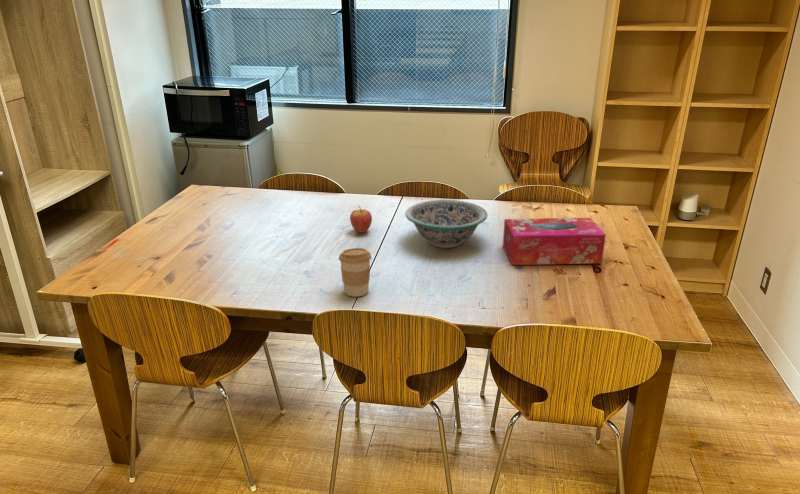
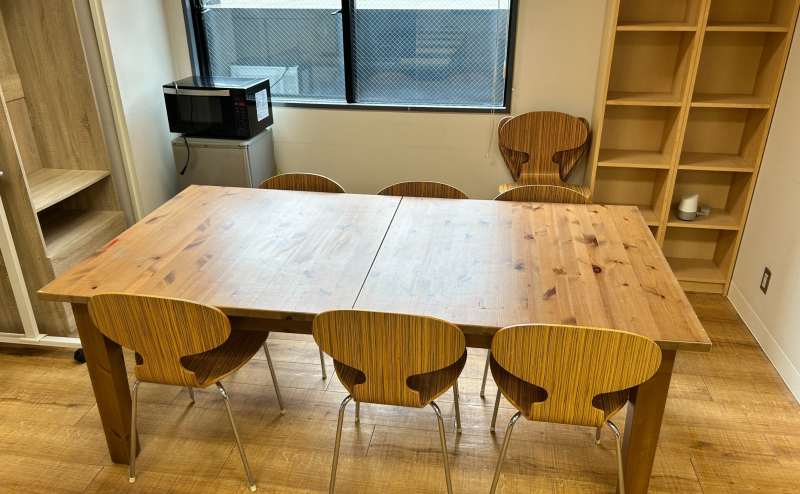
- coffee cup (355, 270)
- decorative bowl (445, 227)
- tissue box (551, 240)
- fruit (361, 218)
